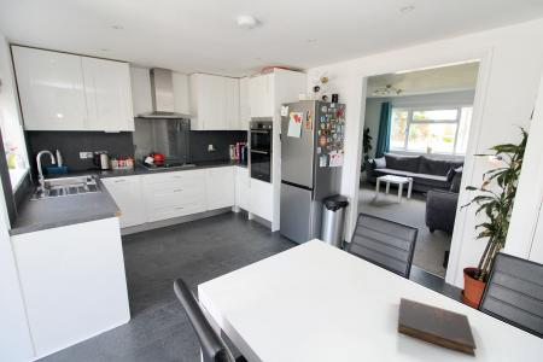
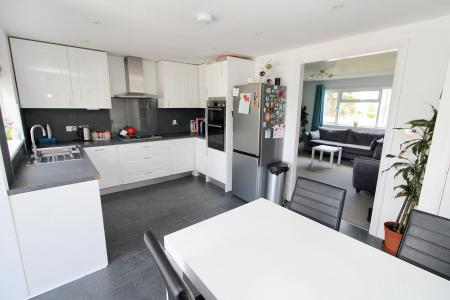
- book (433, 323)
